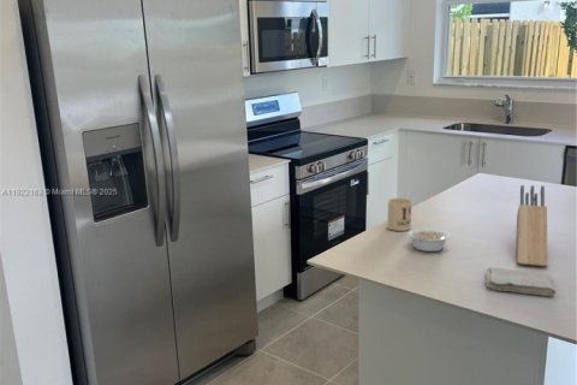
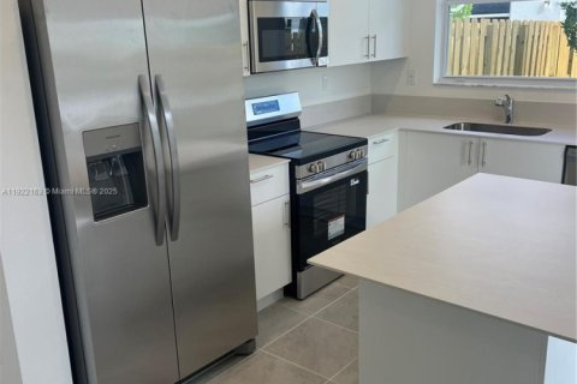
- legume (429, 239)
- washcloth (518, 279)
- knife block (531, 223)
- mug (400, 213)
